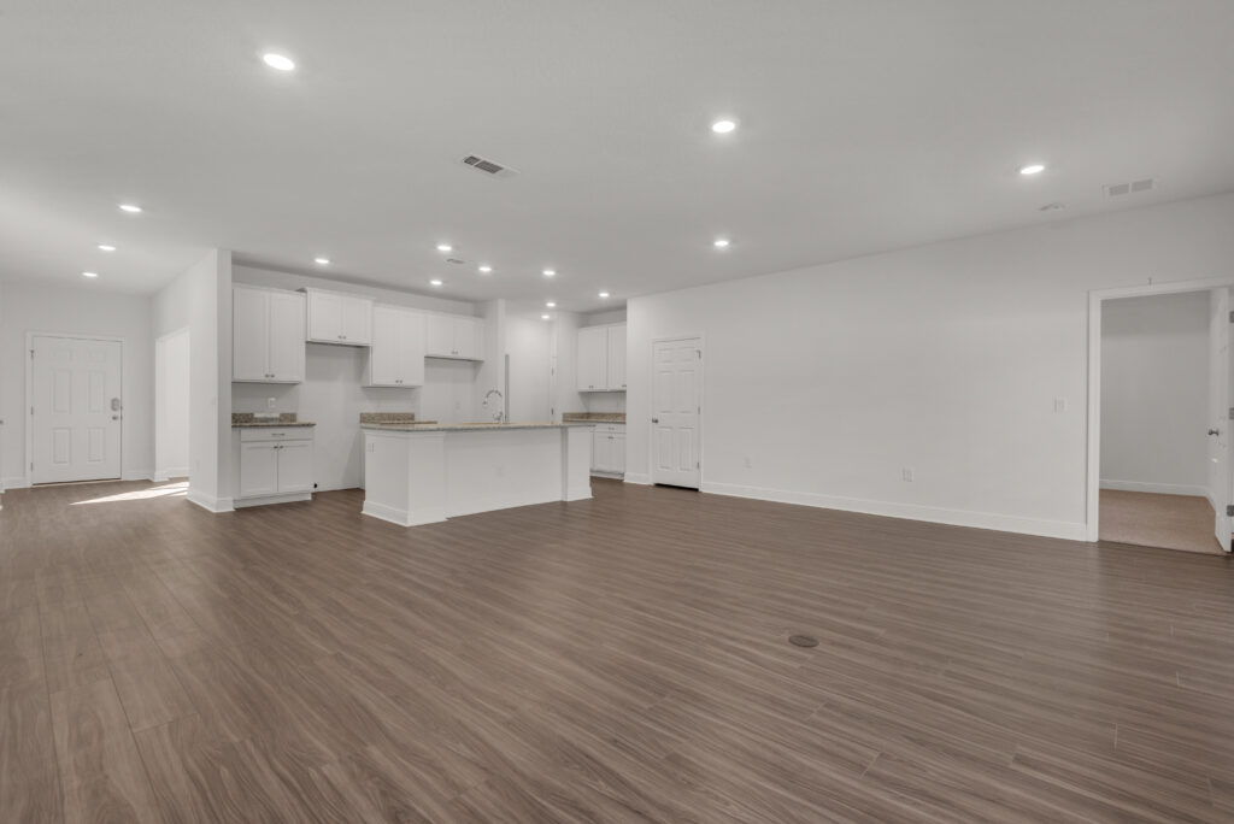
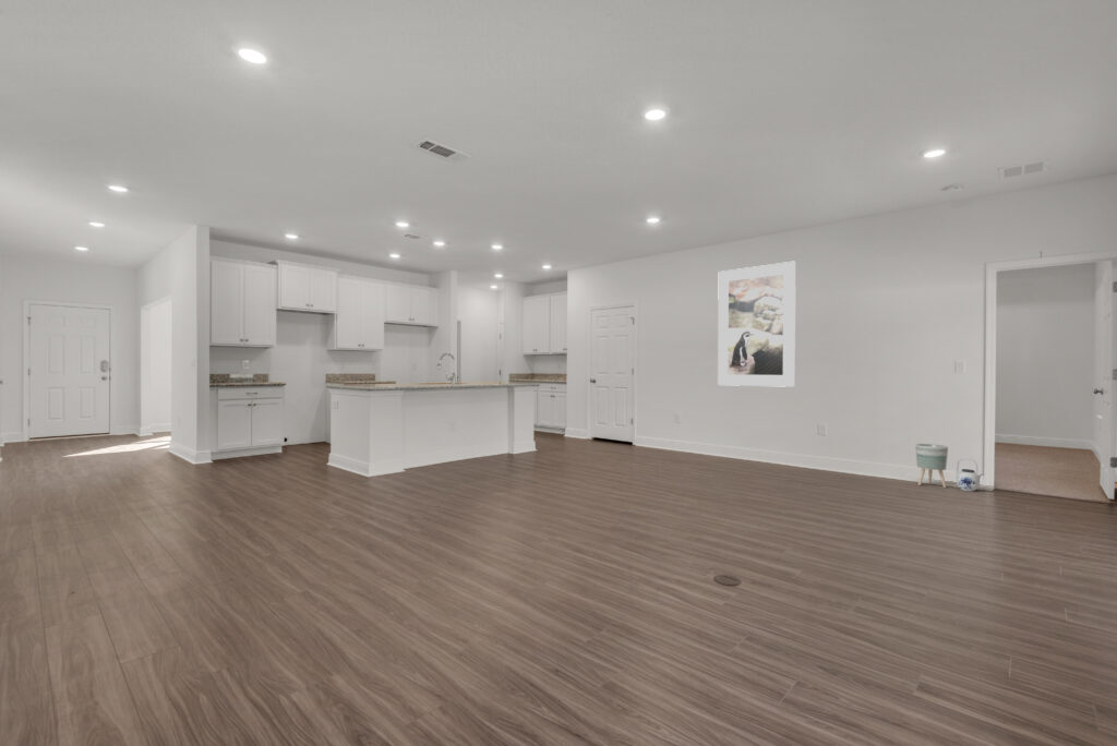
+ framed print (754, 326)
+ teapot (970, 474)
+ planter (930, 465)
